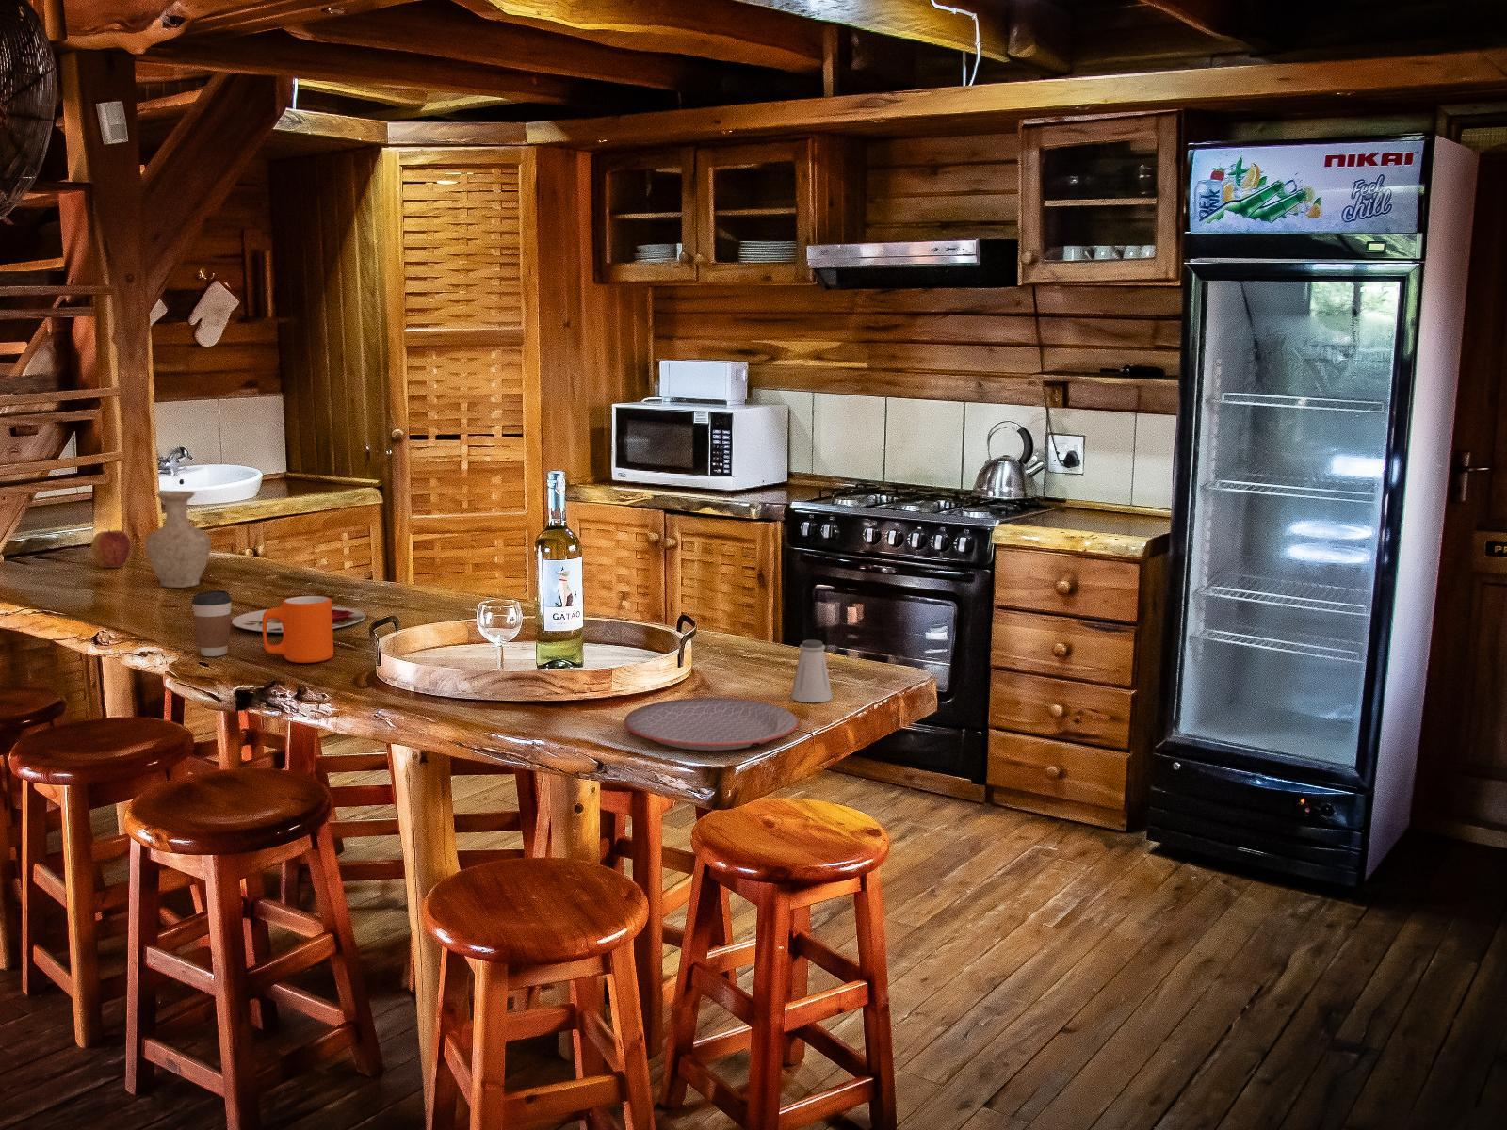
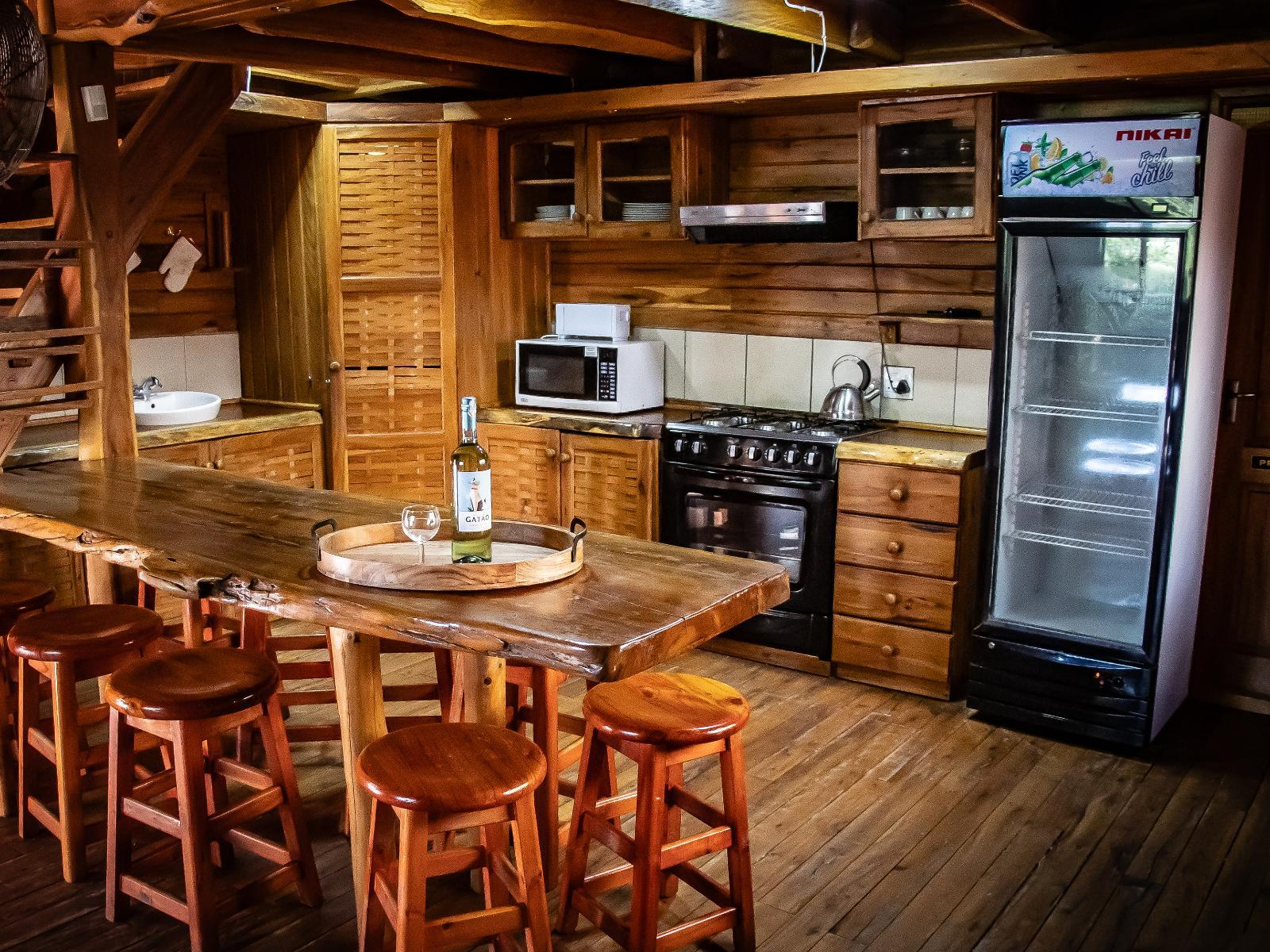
- plate (711, 726)
- mug (300, 630)
- coffee cup (212, 623)
- apple (112, 548)
- plate (281, 624)
- vase (177, 539)
- saltshaker (812, 669)
